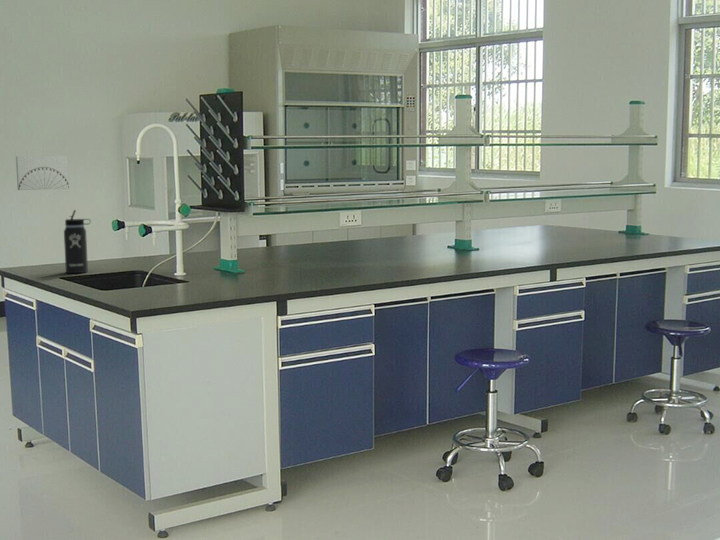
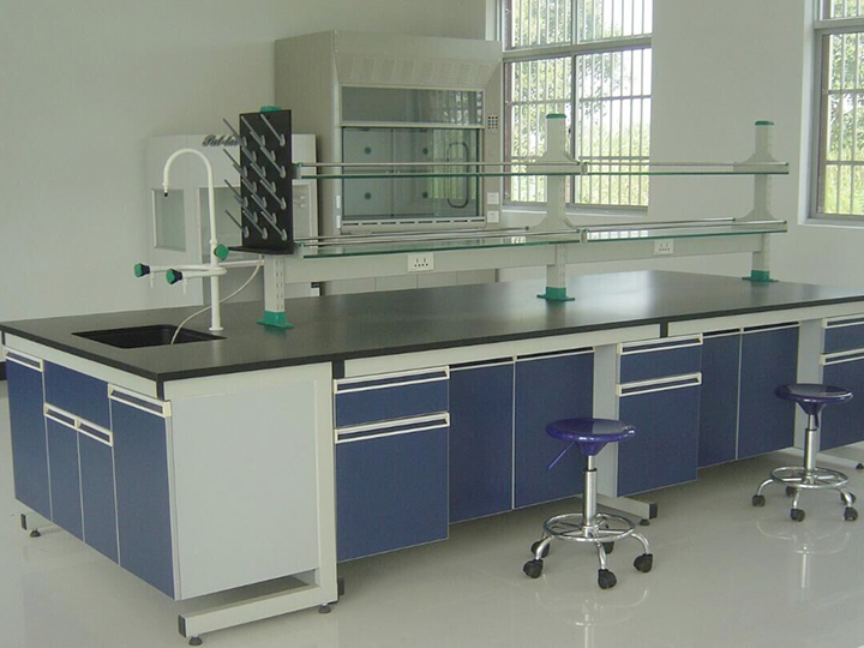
- thermos bottle (78, 240)
- wall art (42, 172)
